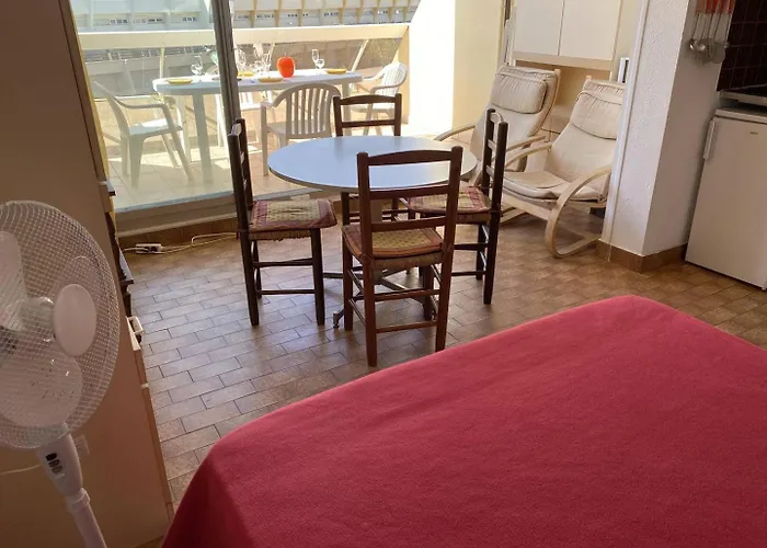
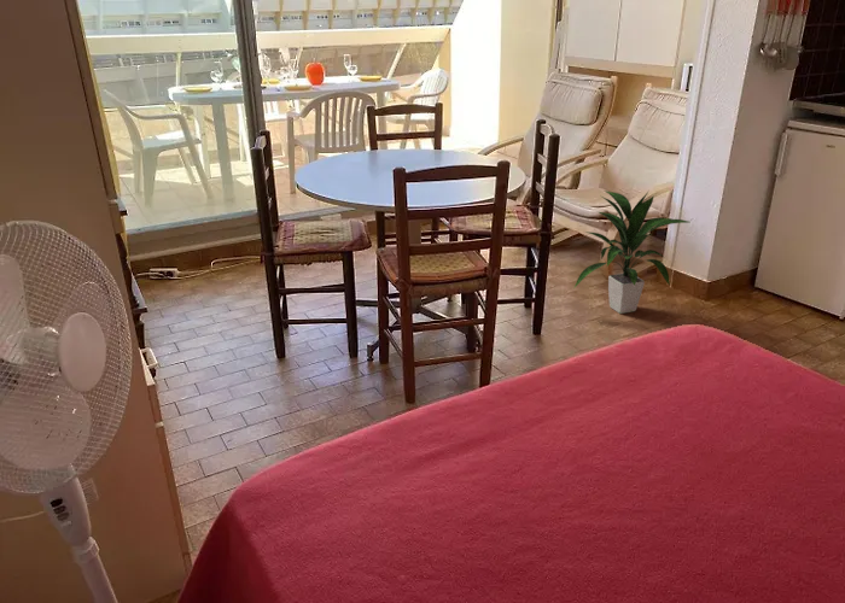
+ indoor plant (624, 250)
